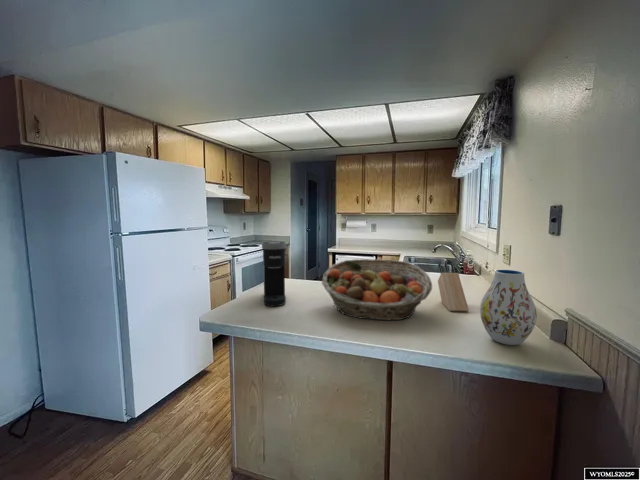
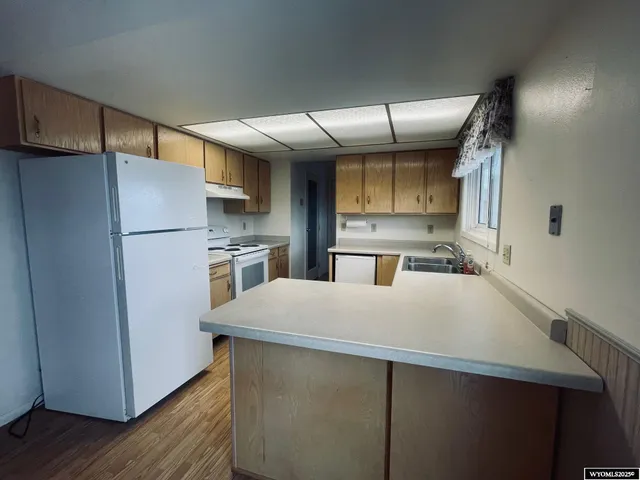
- knife block (451, 283)
- coffee maker (273, 270)
- vase (507, 306)
- fruit basket (374, 286)
